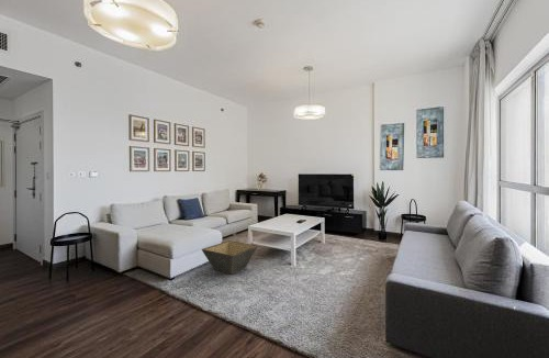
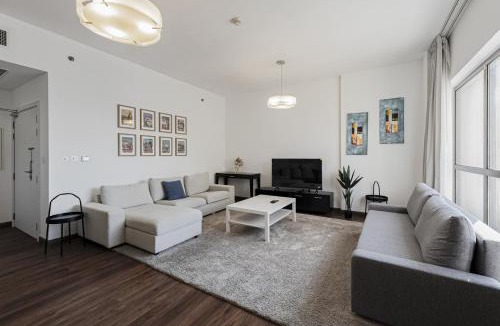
- basket (229, 257)
